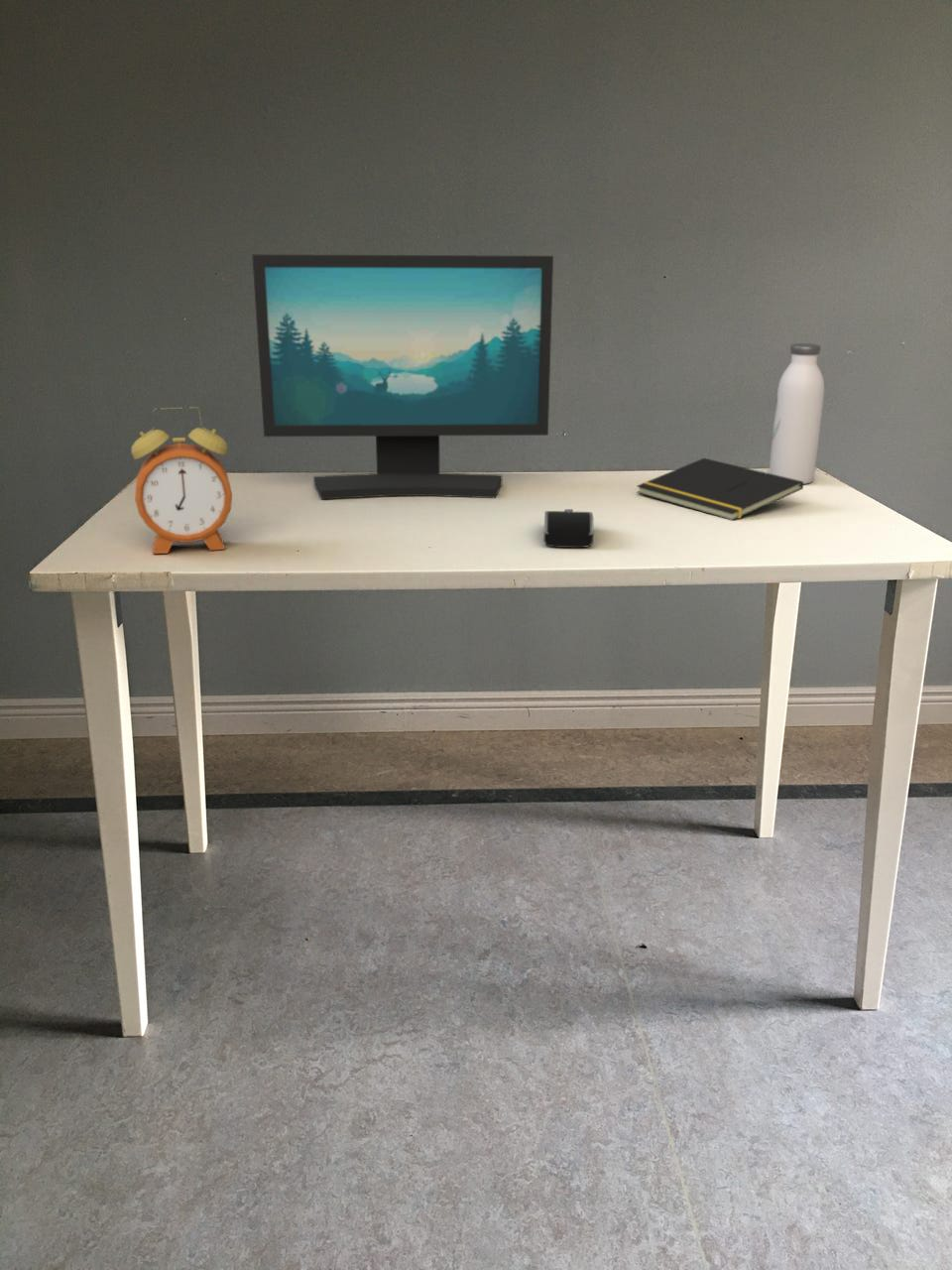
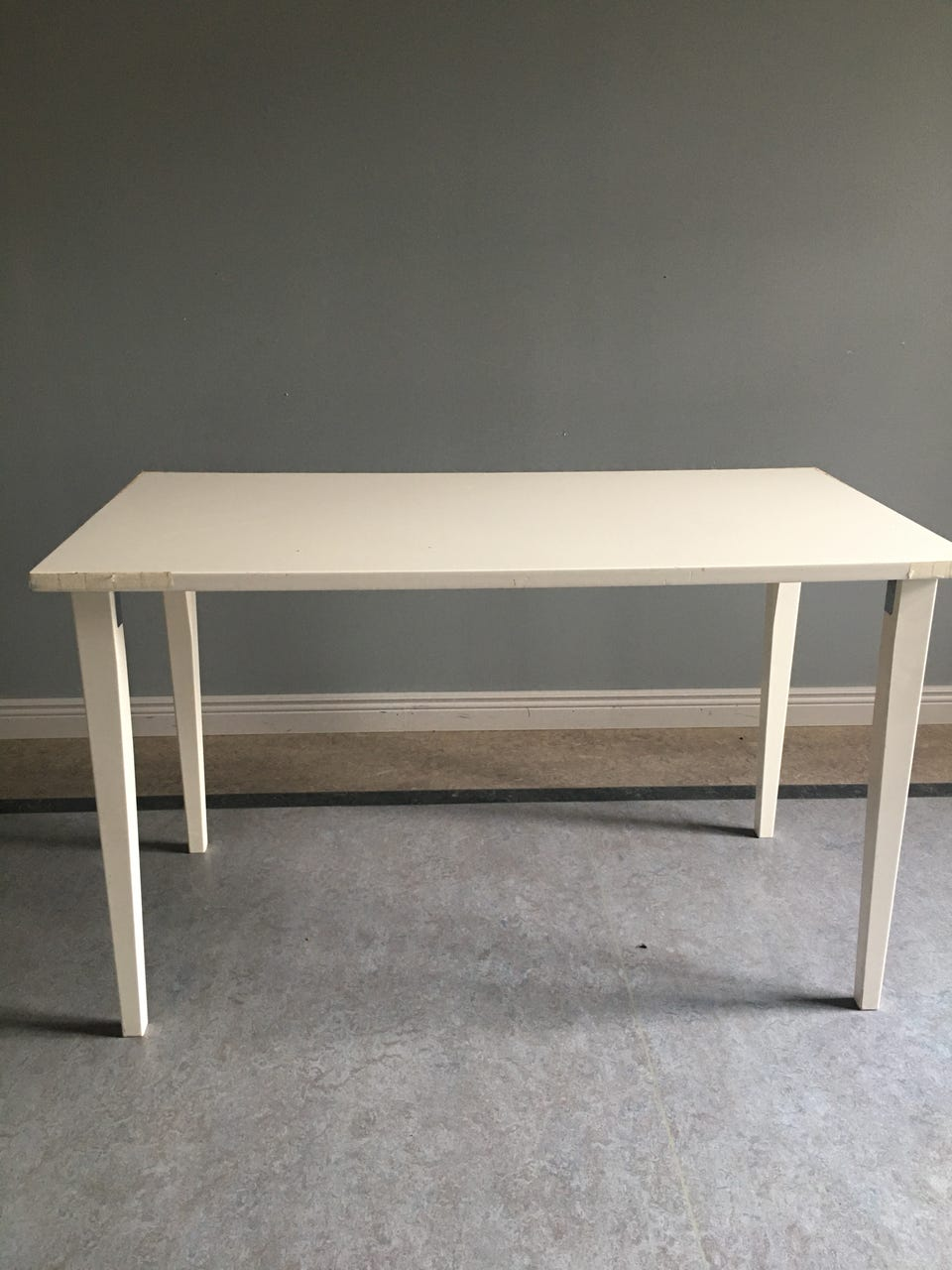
- computer monitor (406, 376)
- water bottle (797, 413)
- computer mouse (568, 524)
- alarm clock (182, 478)
- notepad (717, 487)
